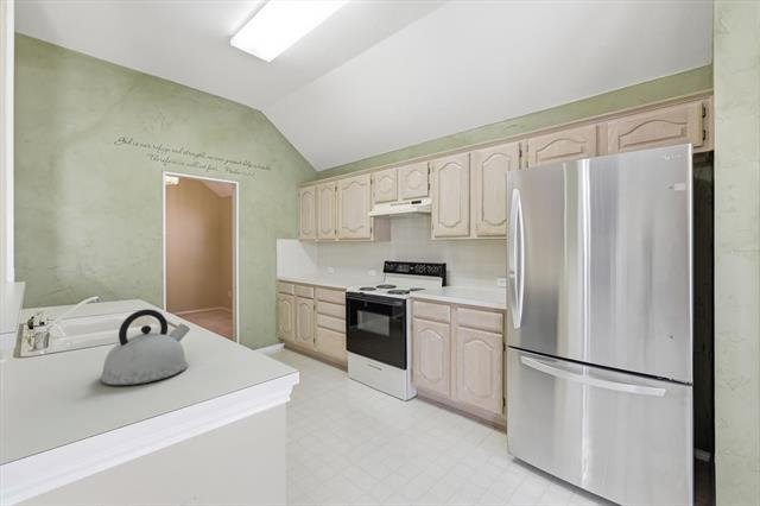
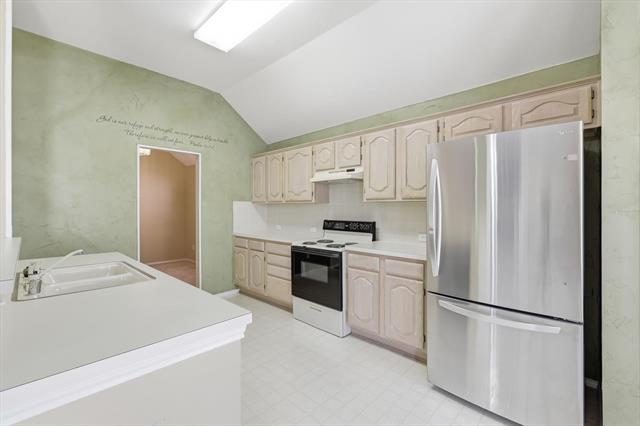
- kettle (150, 339)
